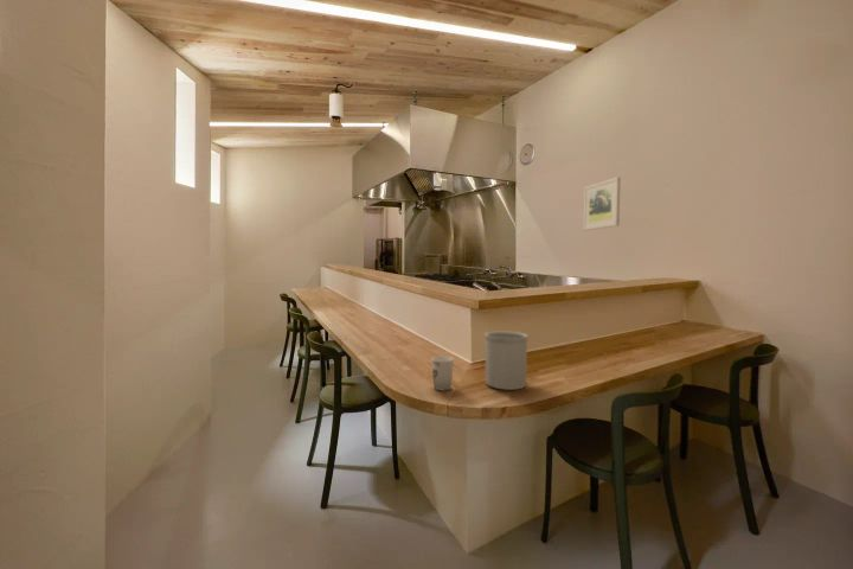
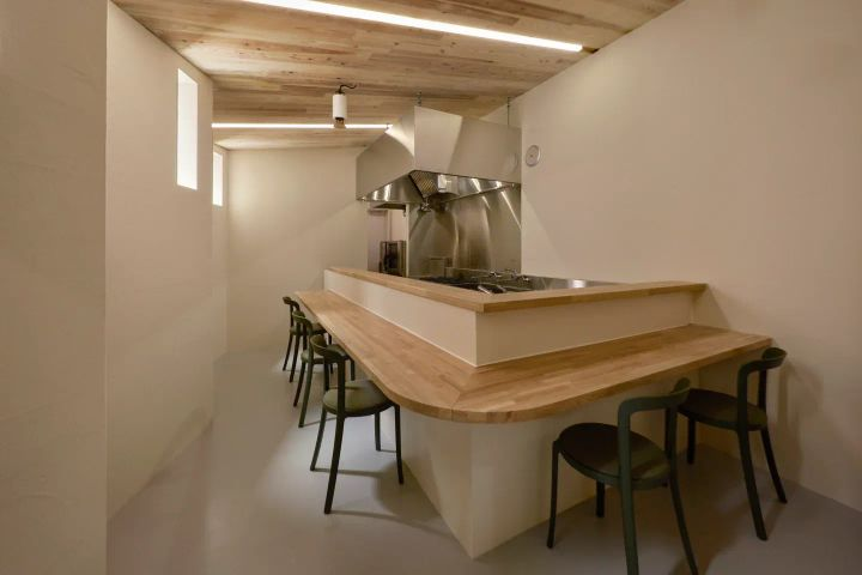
- utensil holder (505, 358)
- cup (442, 372)
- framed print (599, 205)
